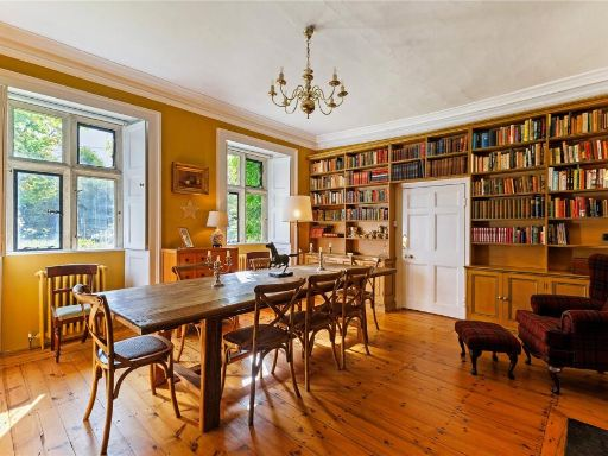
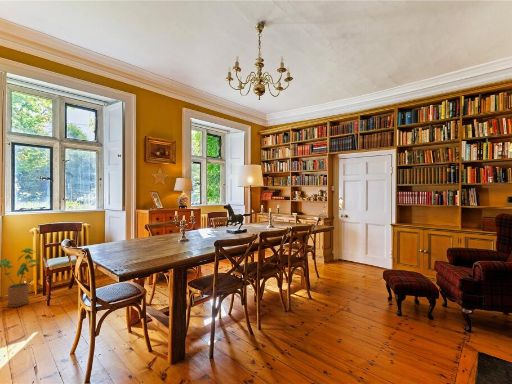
+ house plant (21, 276)
